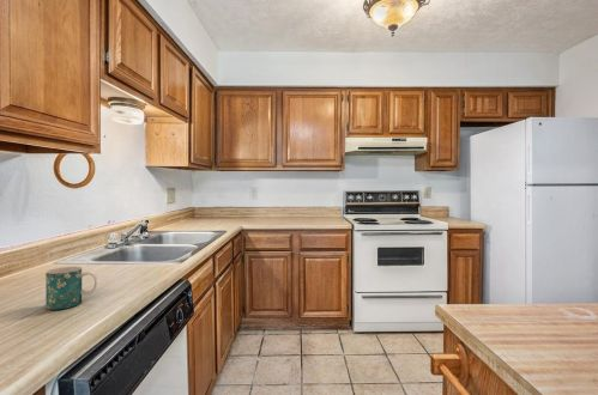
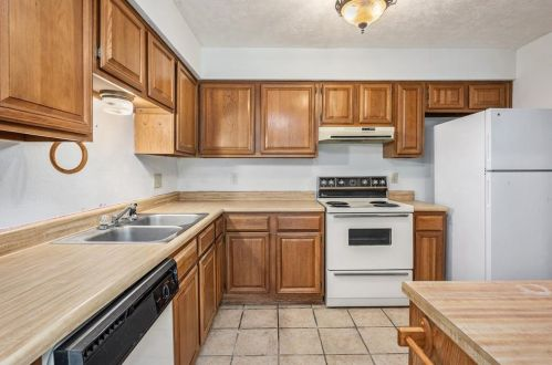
- mug (72, 286)
